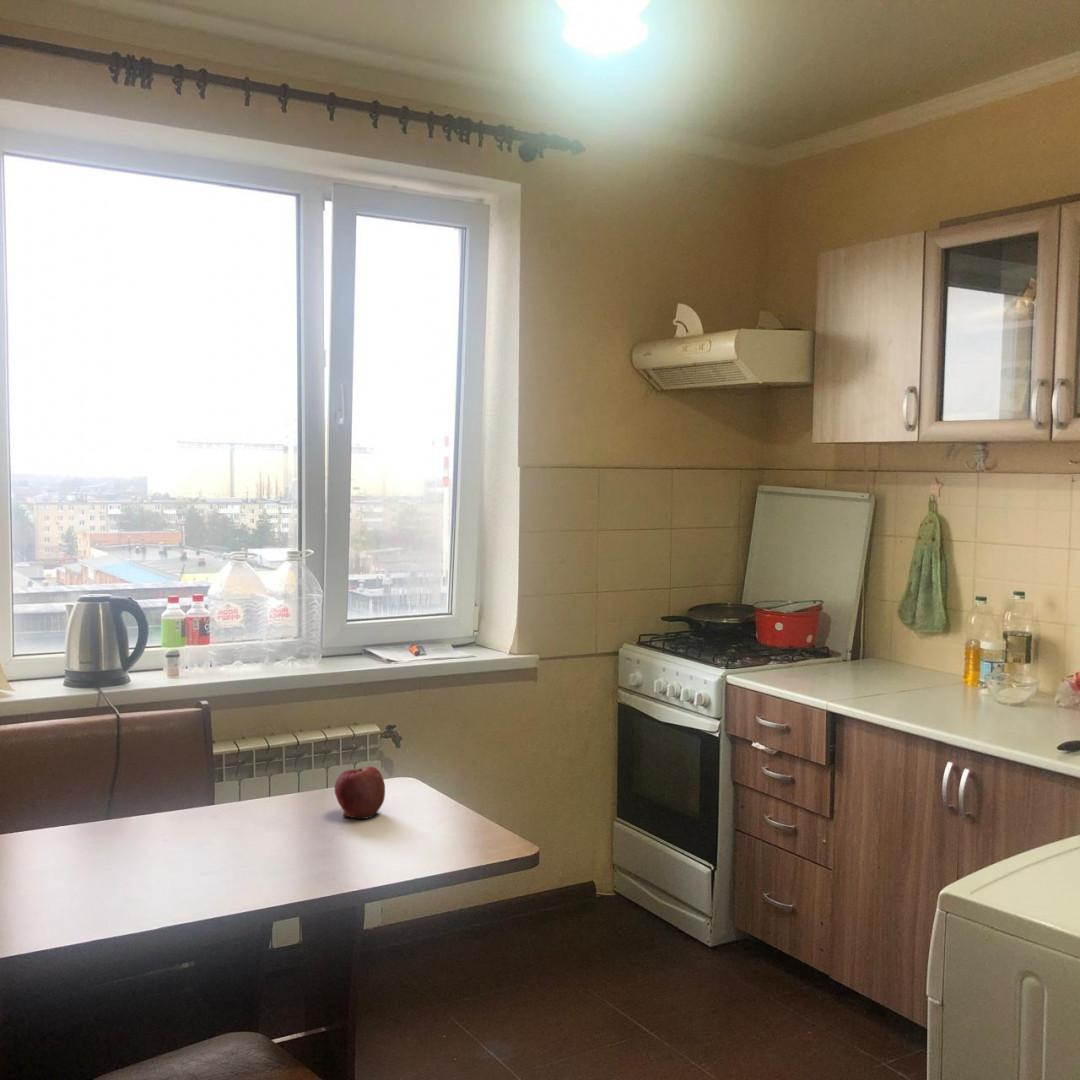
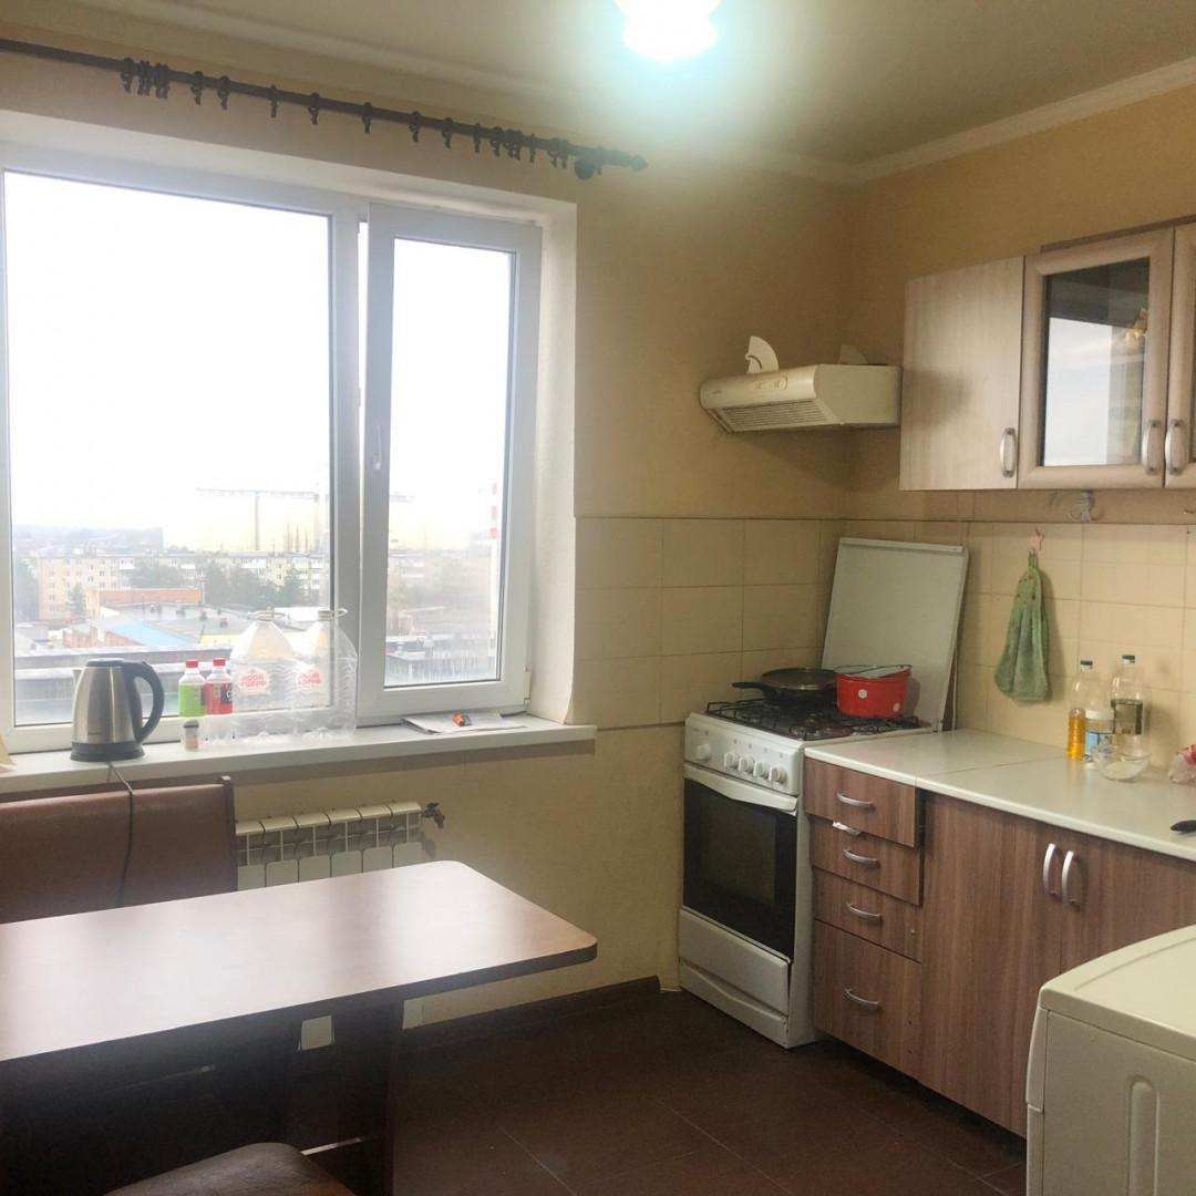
- apple (359, 790)
